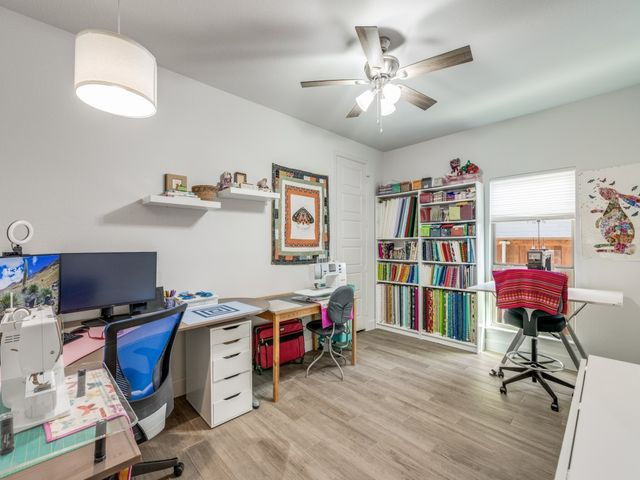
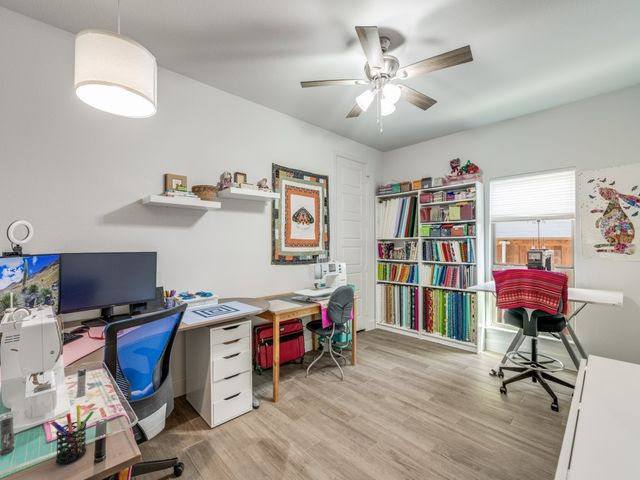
+ pen holder (74, 431)
